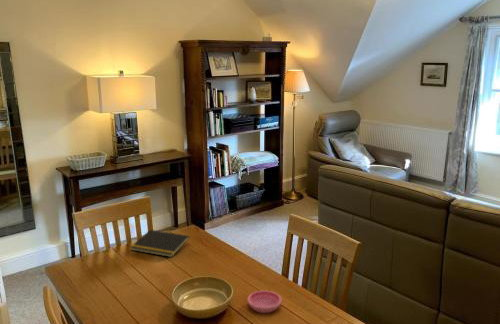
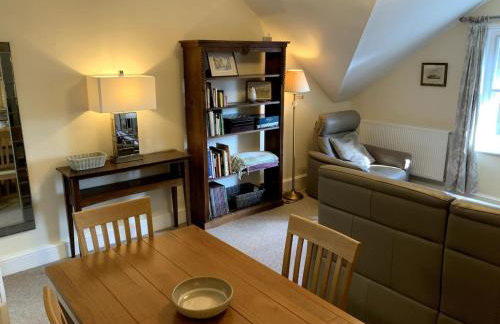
- saucer (264, 302)
- notepad (160, 242)
